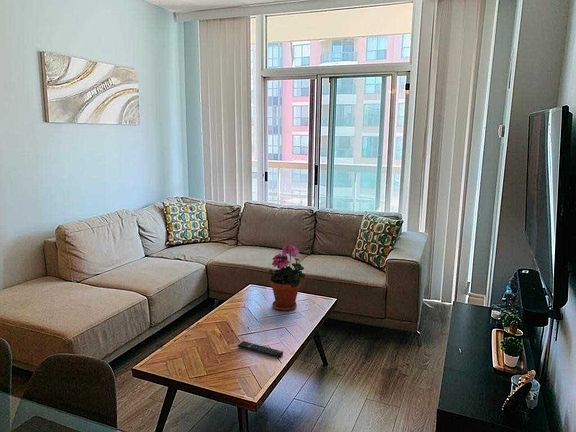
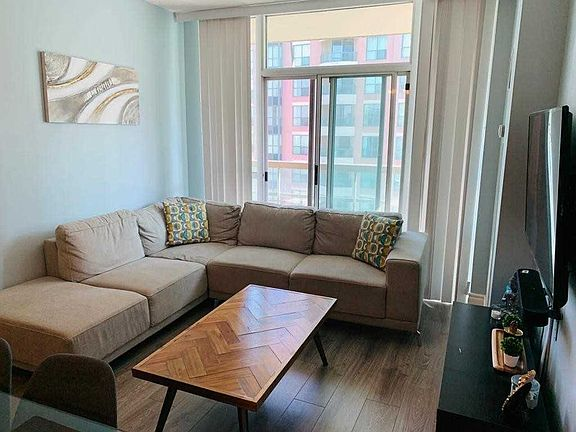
- remote control (260, 349)
- potted plant (286, 275)
